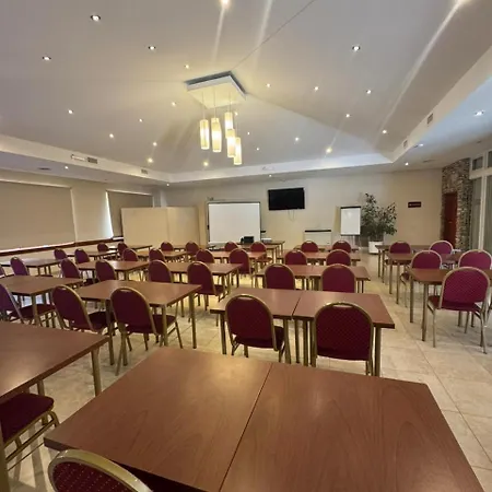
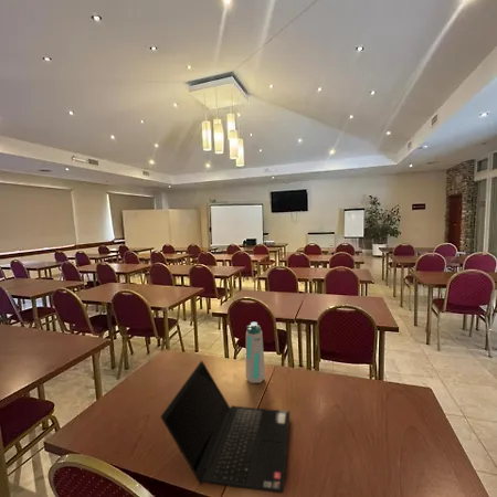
+ water bottle (254, 351)
+ laptop computer (234, 415)
